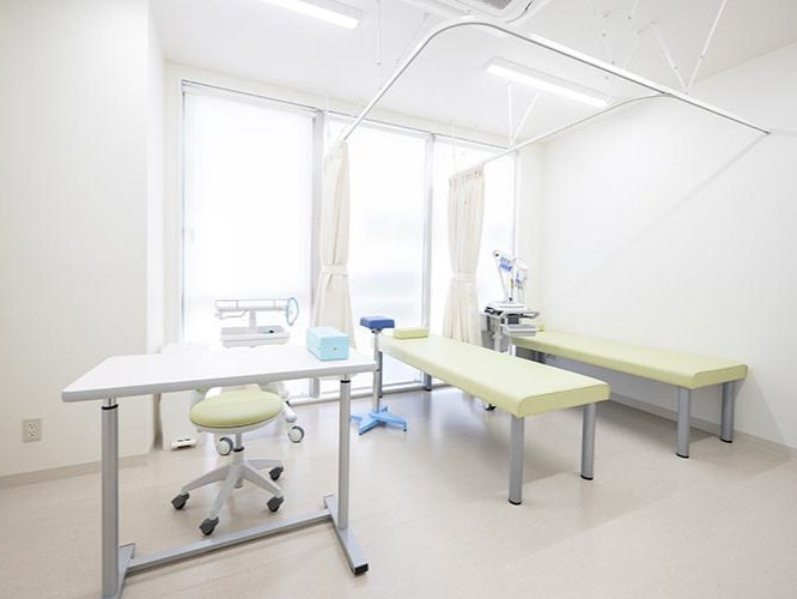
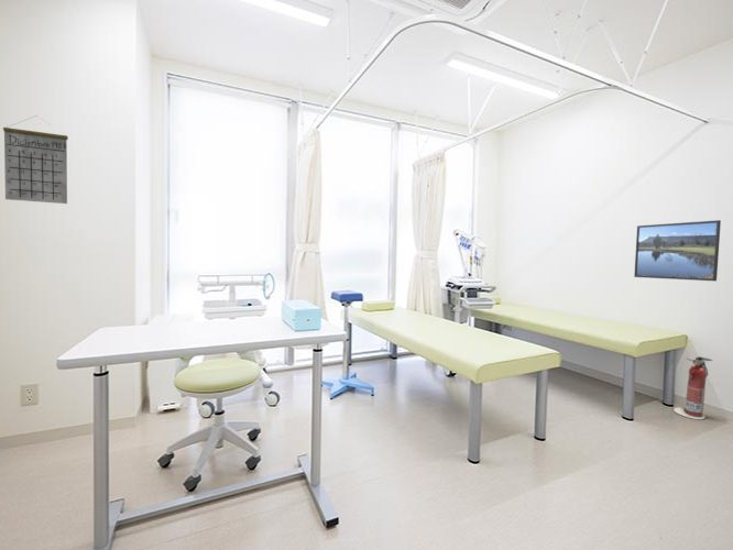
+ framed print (674, 251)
+ calendar (36, 158)
+ fire extinguisher (693, 385)
